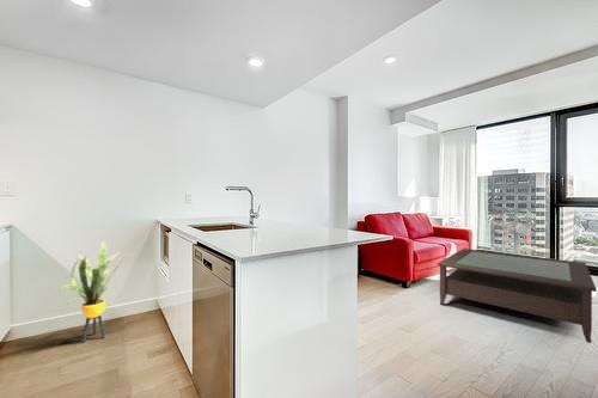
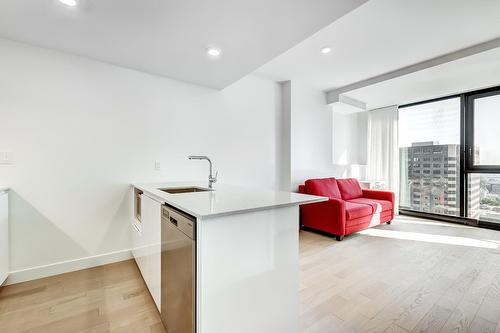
- coffee table (511, 283)
- house plant (99, 290)
